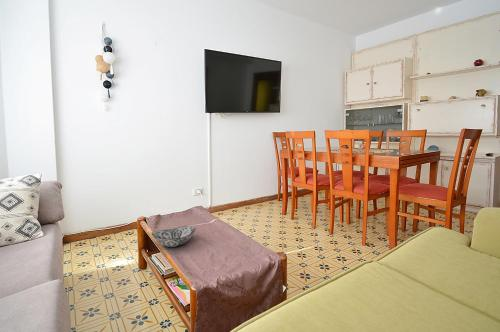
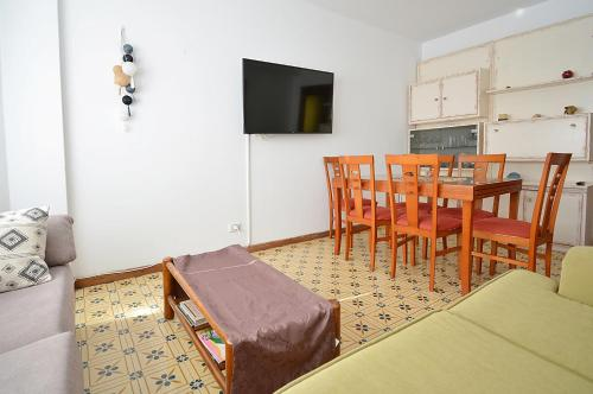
- decorative bowl (174, 237)
